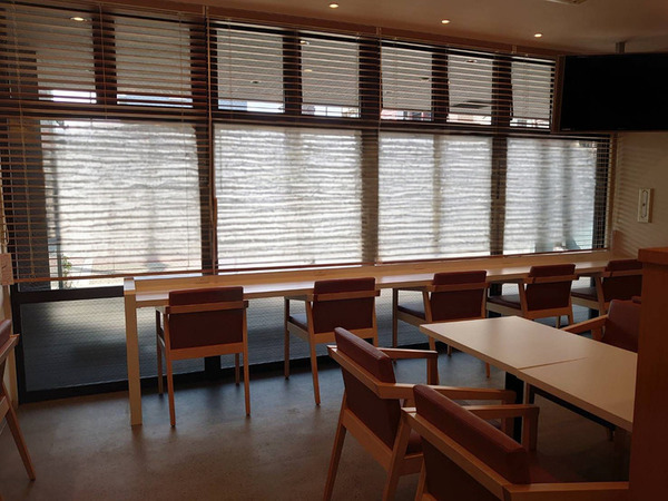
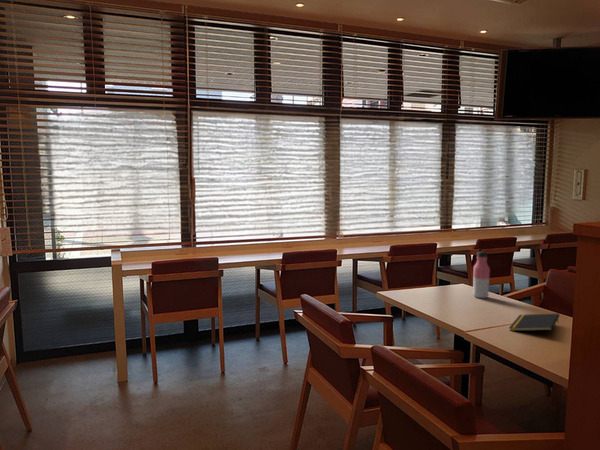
+ water bottle (481, 274)
+ notepad (534, 322)
